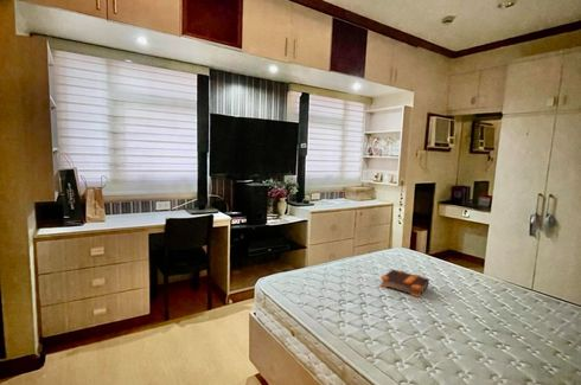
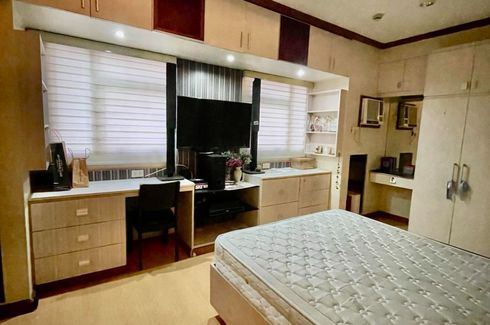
- bible (402, 281)
